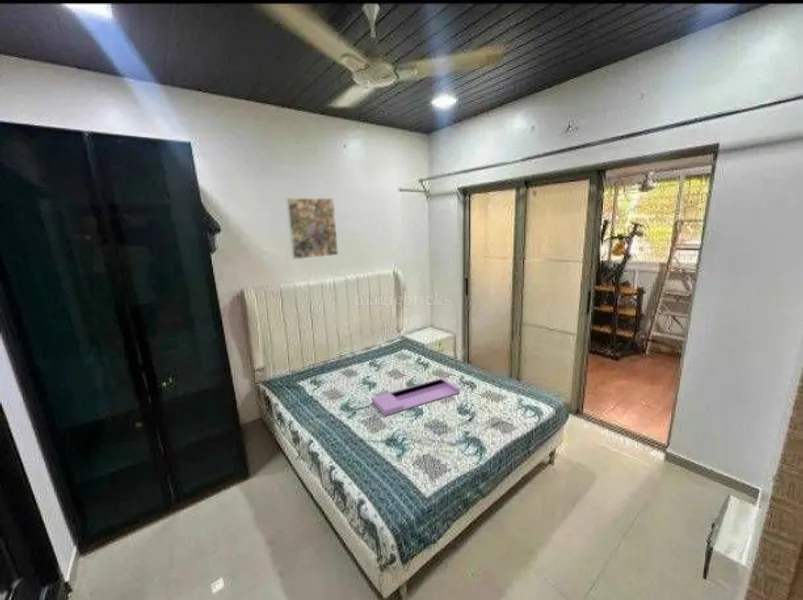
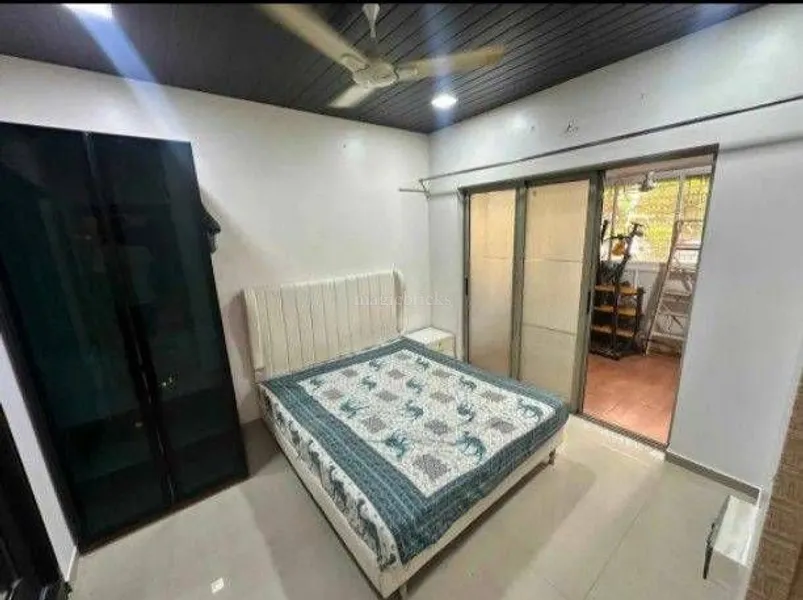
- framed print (313, 228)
- tray (416, 395)
